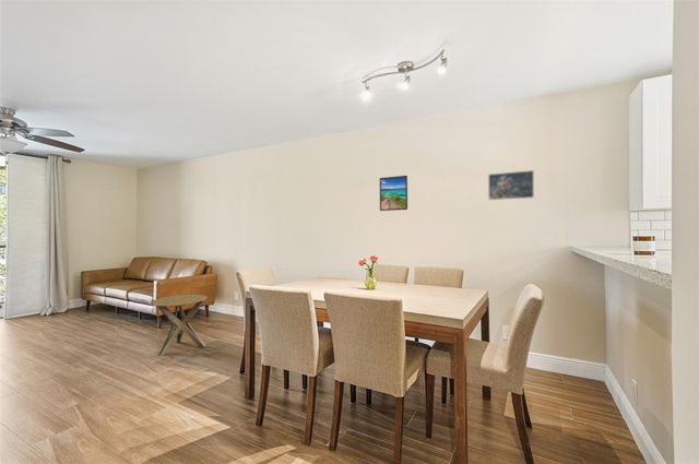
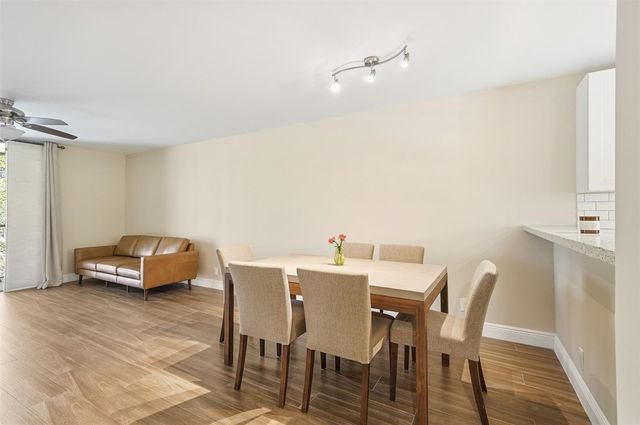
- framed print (510, 186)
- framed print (393, 193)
- side table (180, 323)
